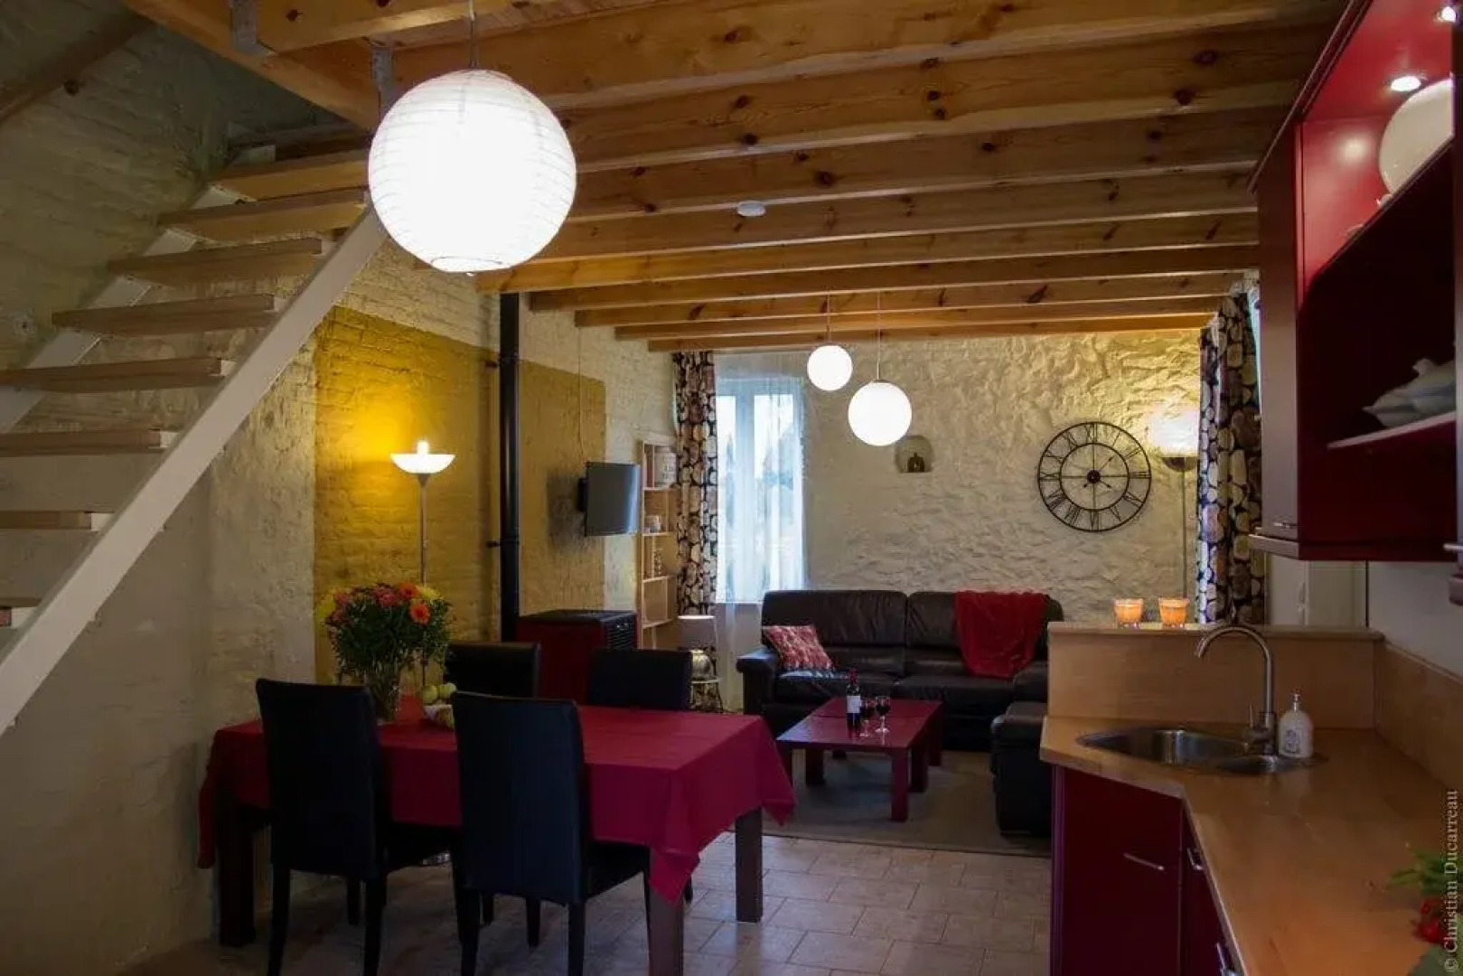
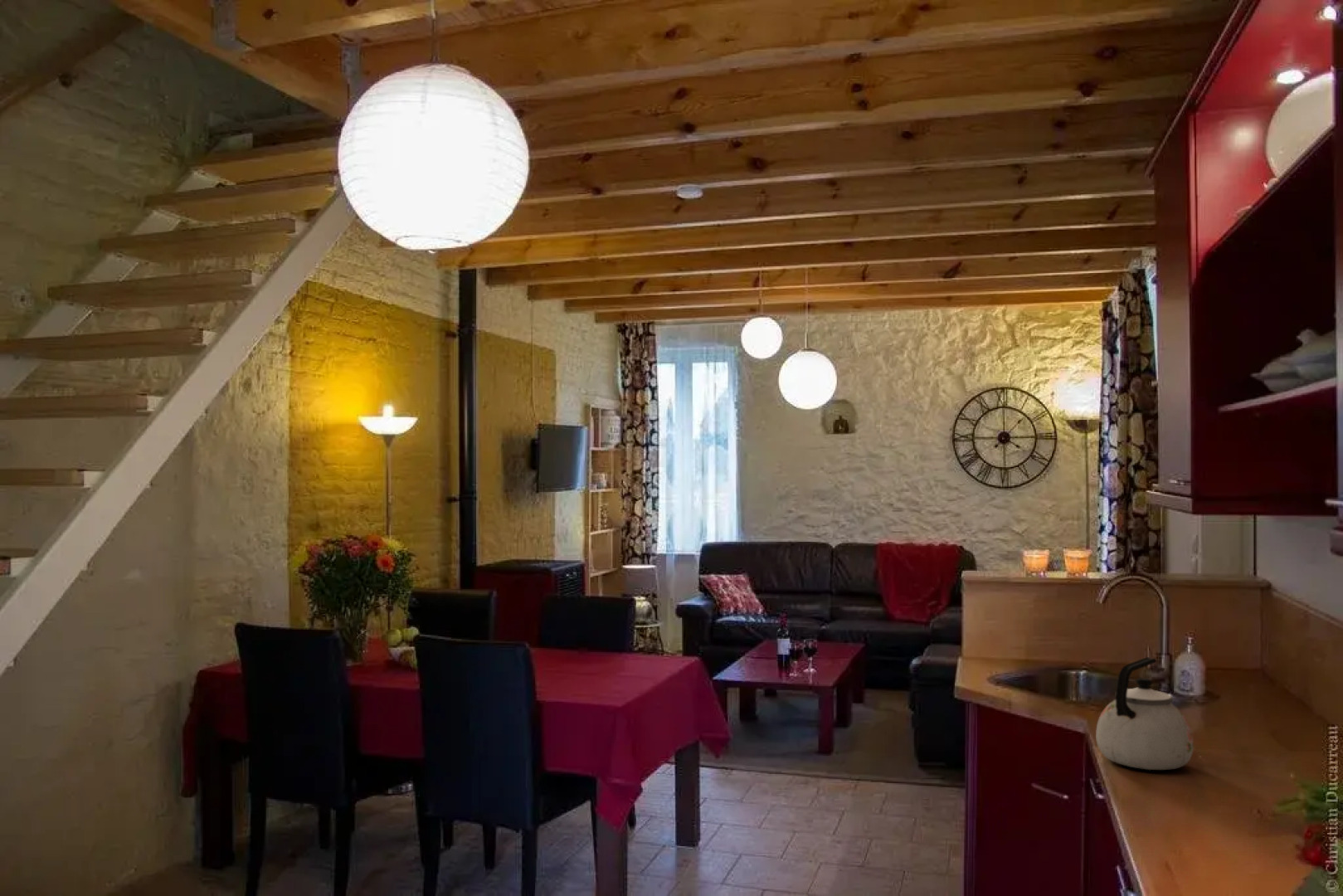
+ kettle (1144, 710)
